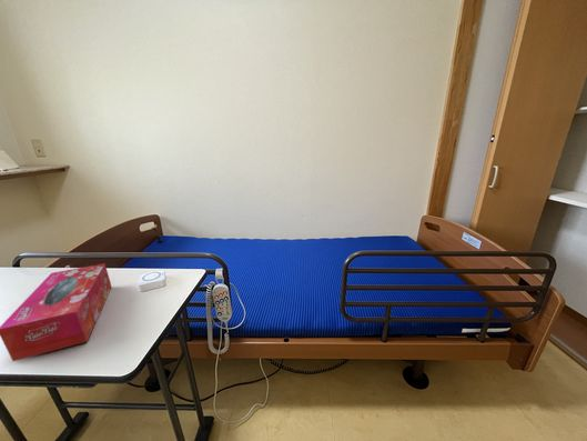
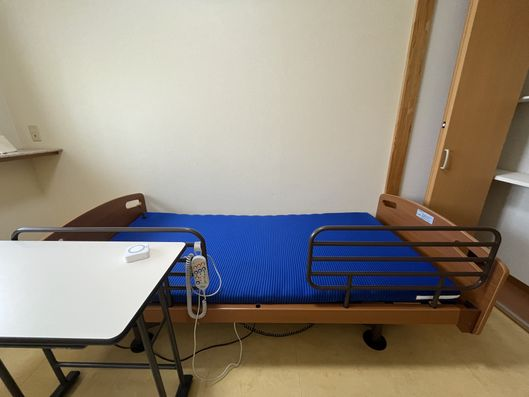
- tissue box (67, 303)
